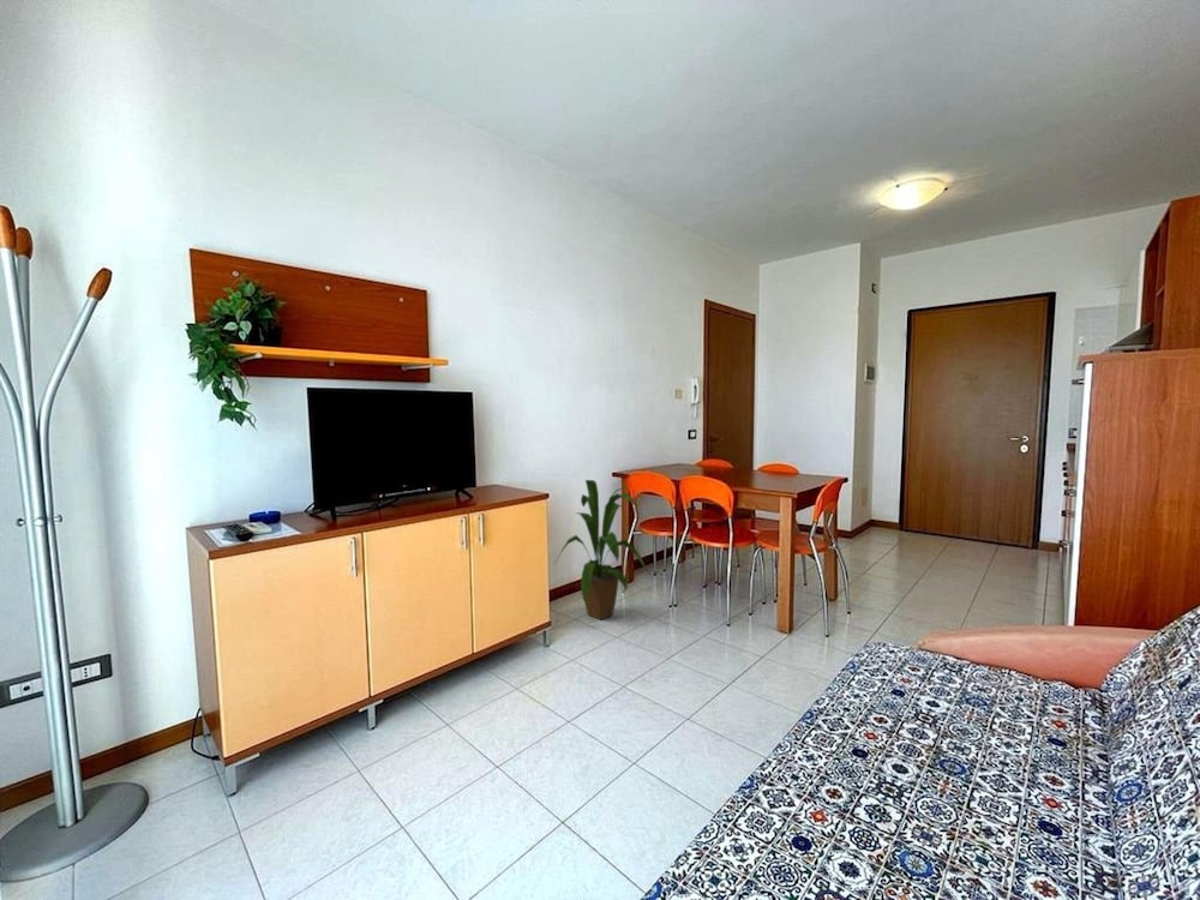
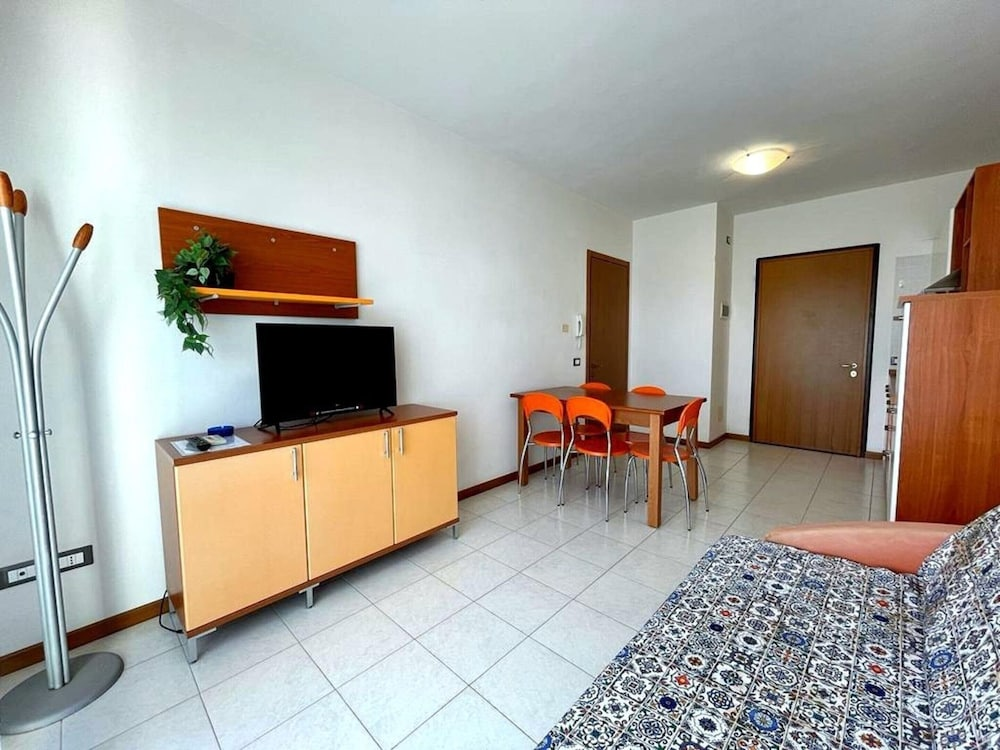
- house plant (608, 542)
